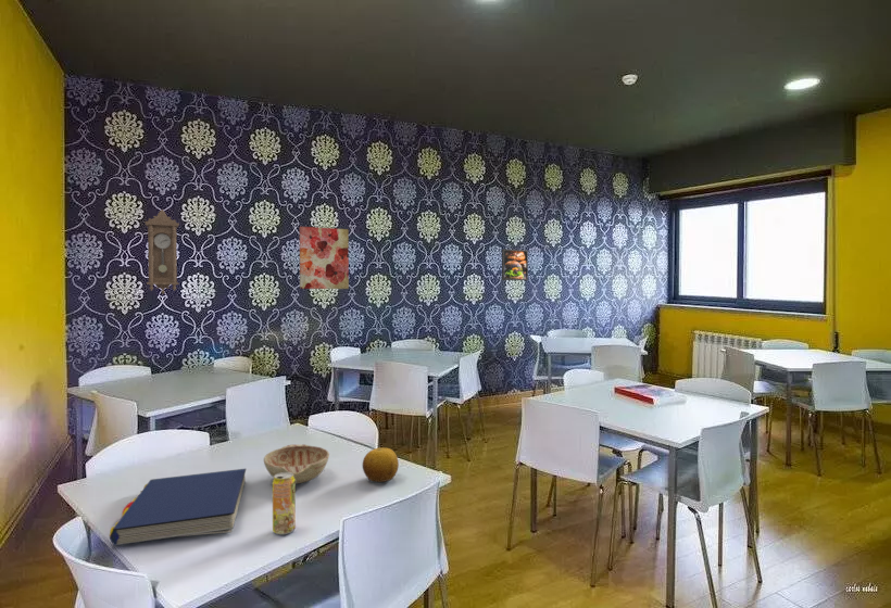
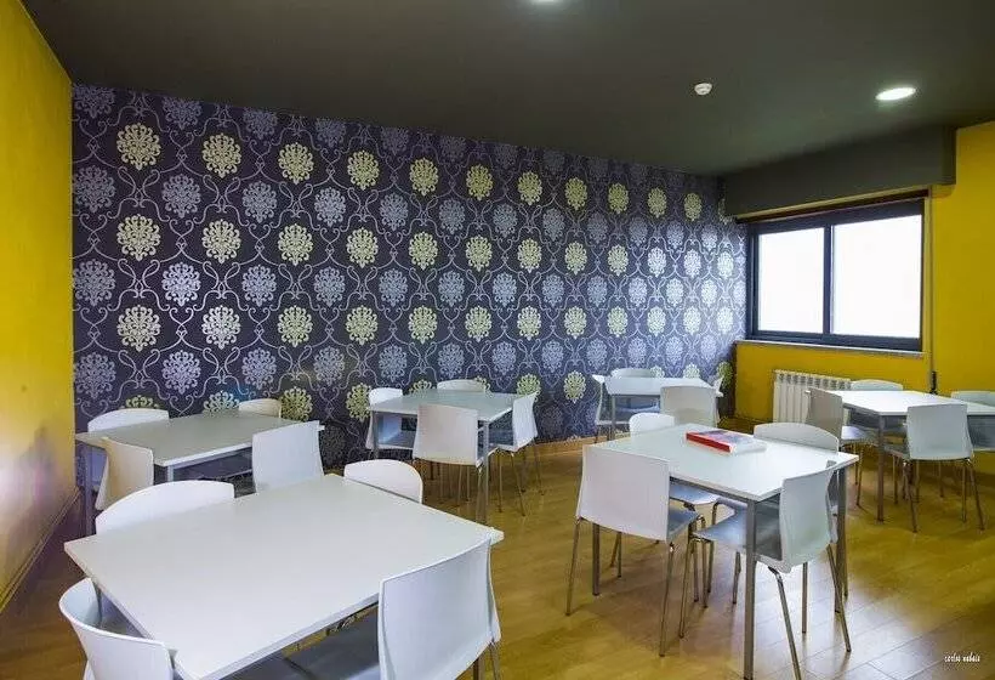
- decorative bowl (297, 467)
- book (184, 502)
- beverage can (284, 502)
- wall art (324, 258)
- fruit (380, 464)
- pendulum clock (162, 252)
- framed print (514, 265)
